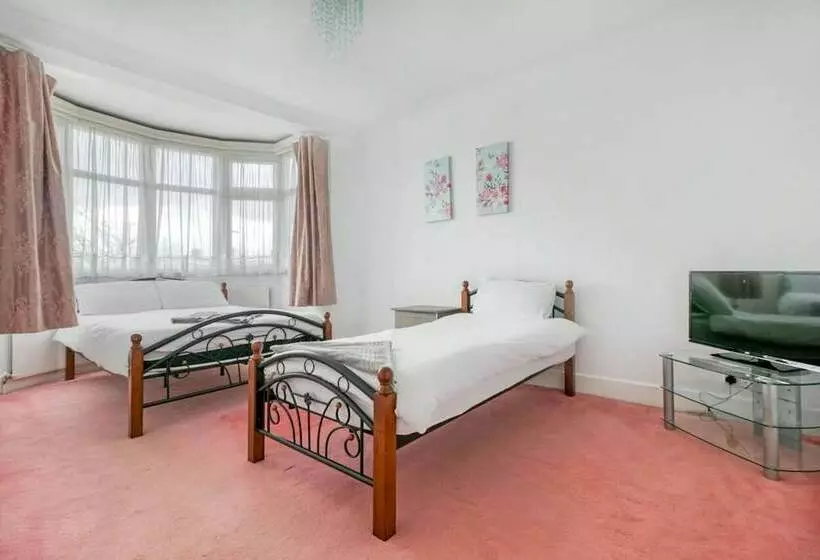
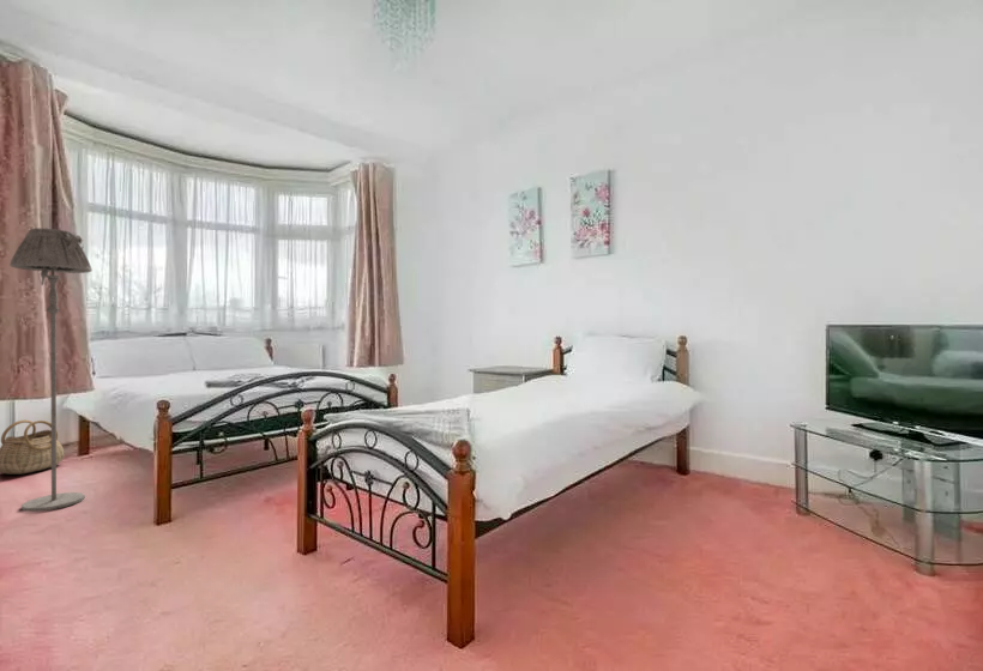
+ floor lamp (53, 367)
+ basket (30, 445)
